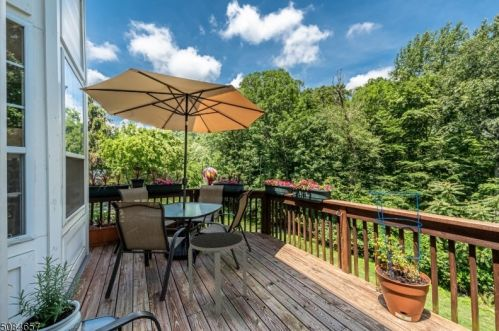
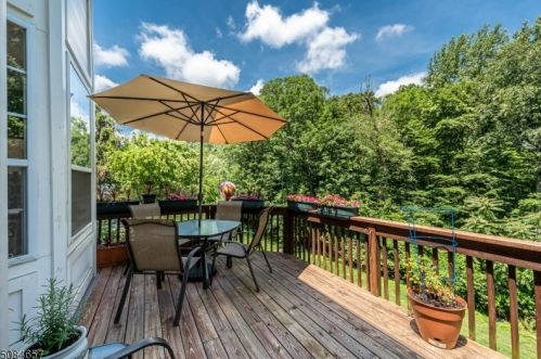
- side table (217, 268)
